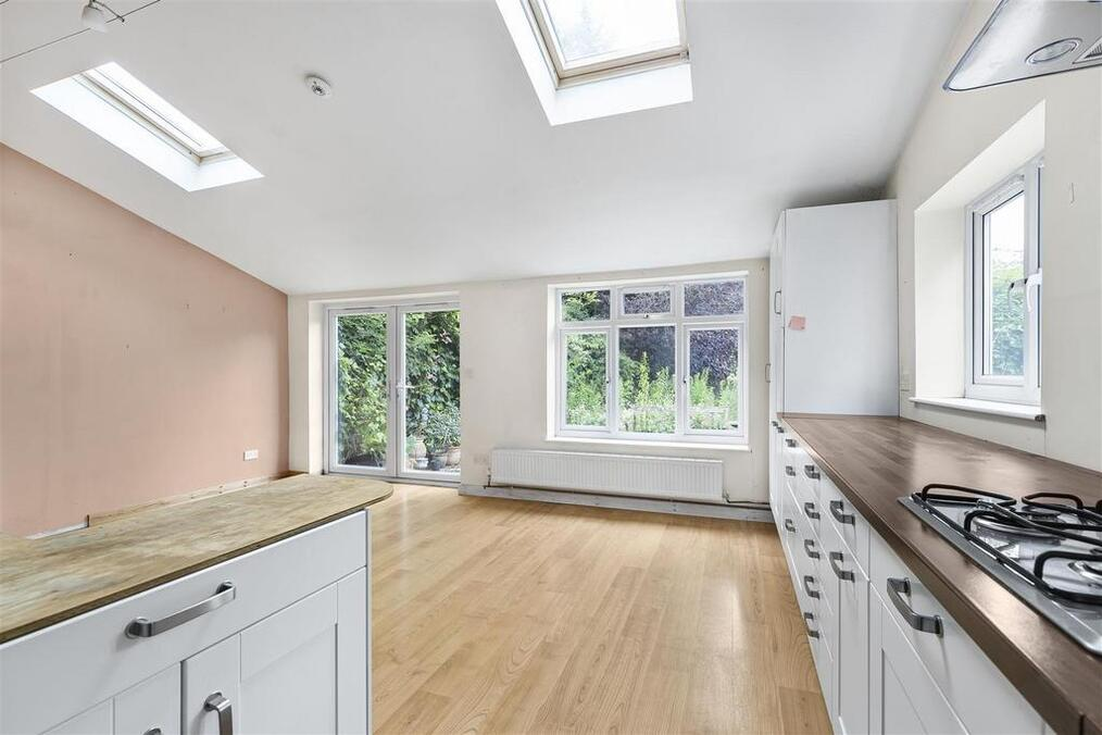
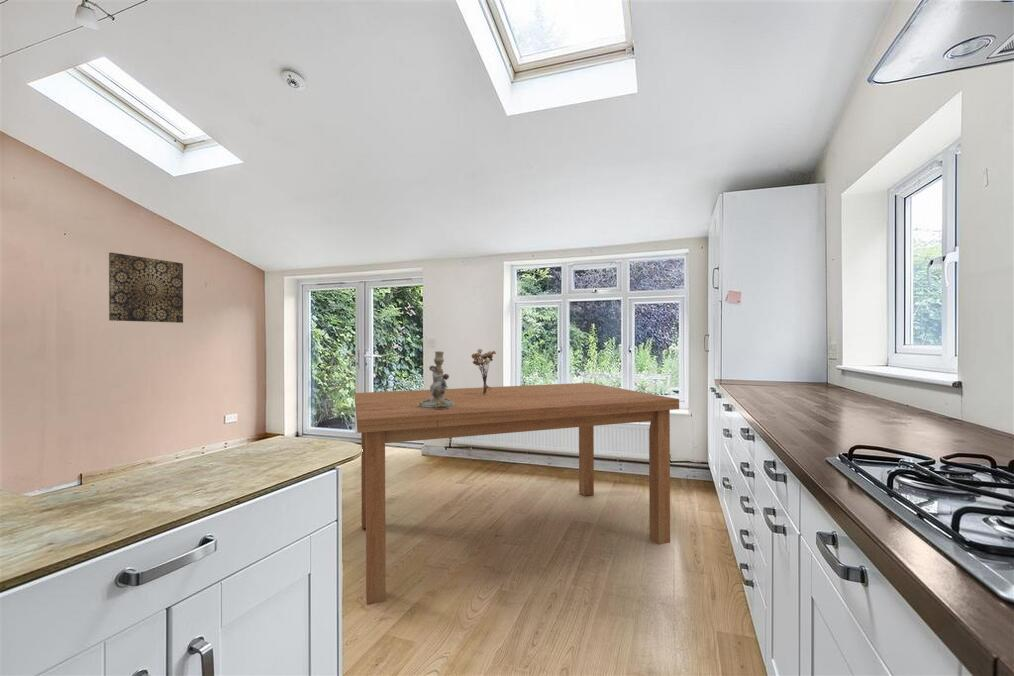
+ bouquet (483, 371)
+ candlestick (437, 378)
+ dining table (501, 433)
+ wall art (148, 290)
